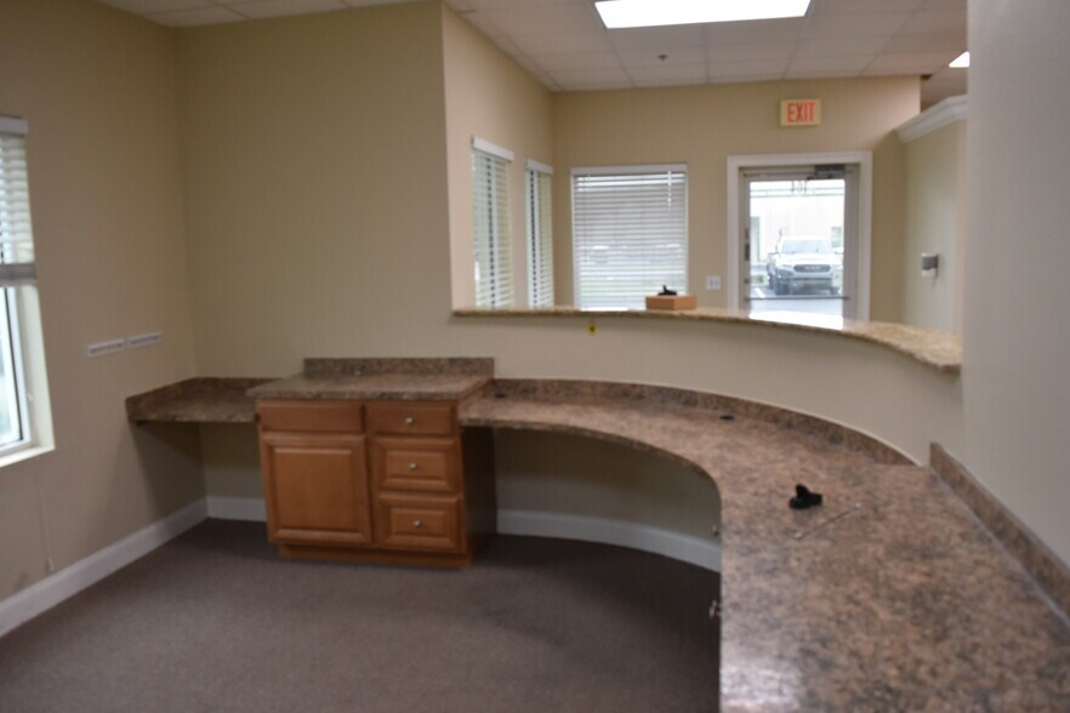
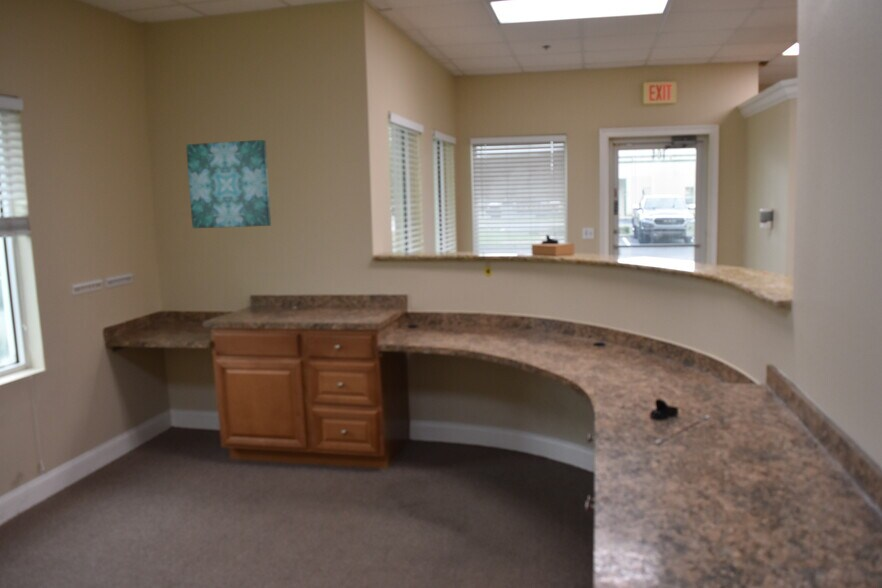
+ wall art (228, 185)
